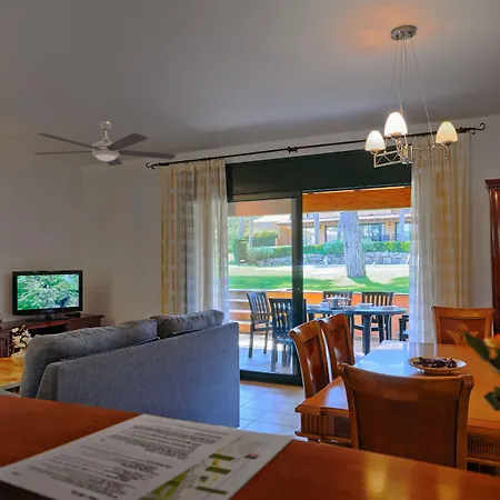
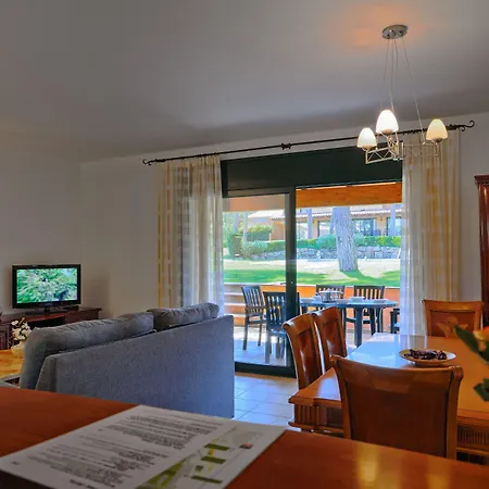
- electric fan (106, 141)
